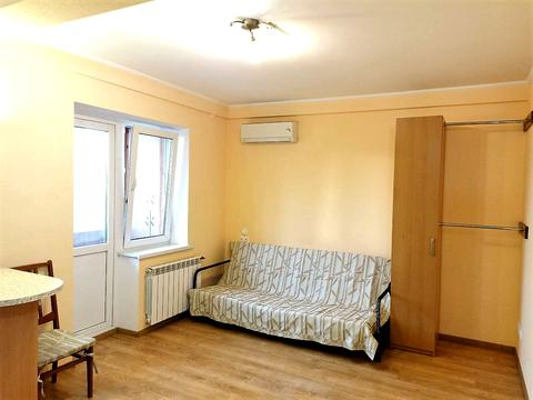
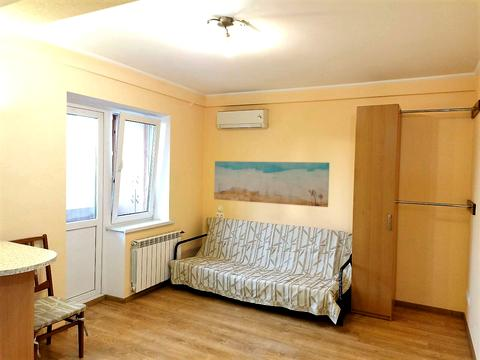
+ wall art (267, 182)
